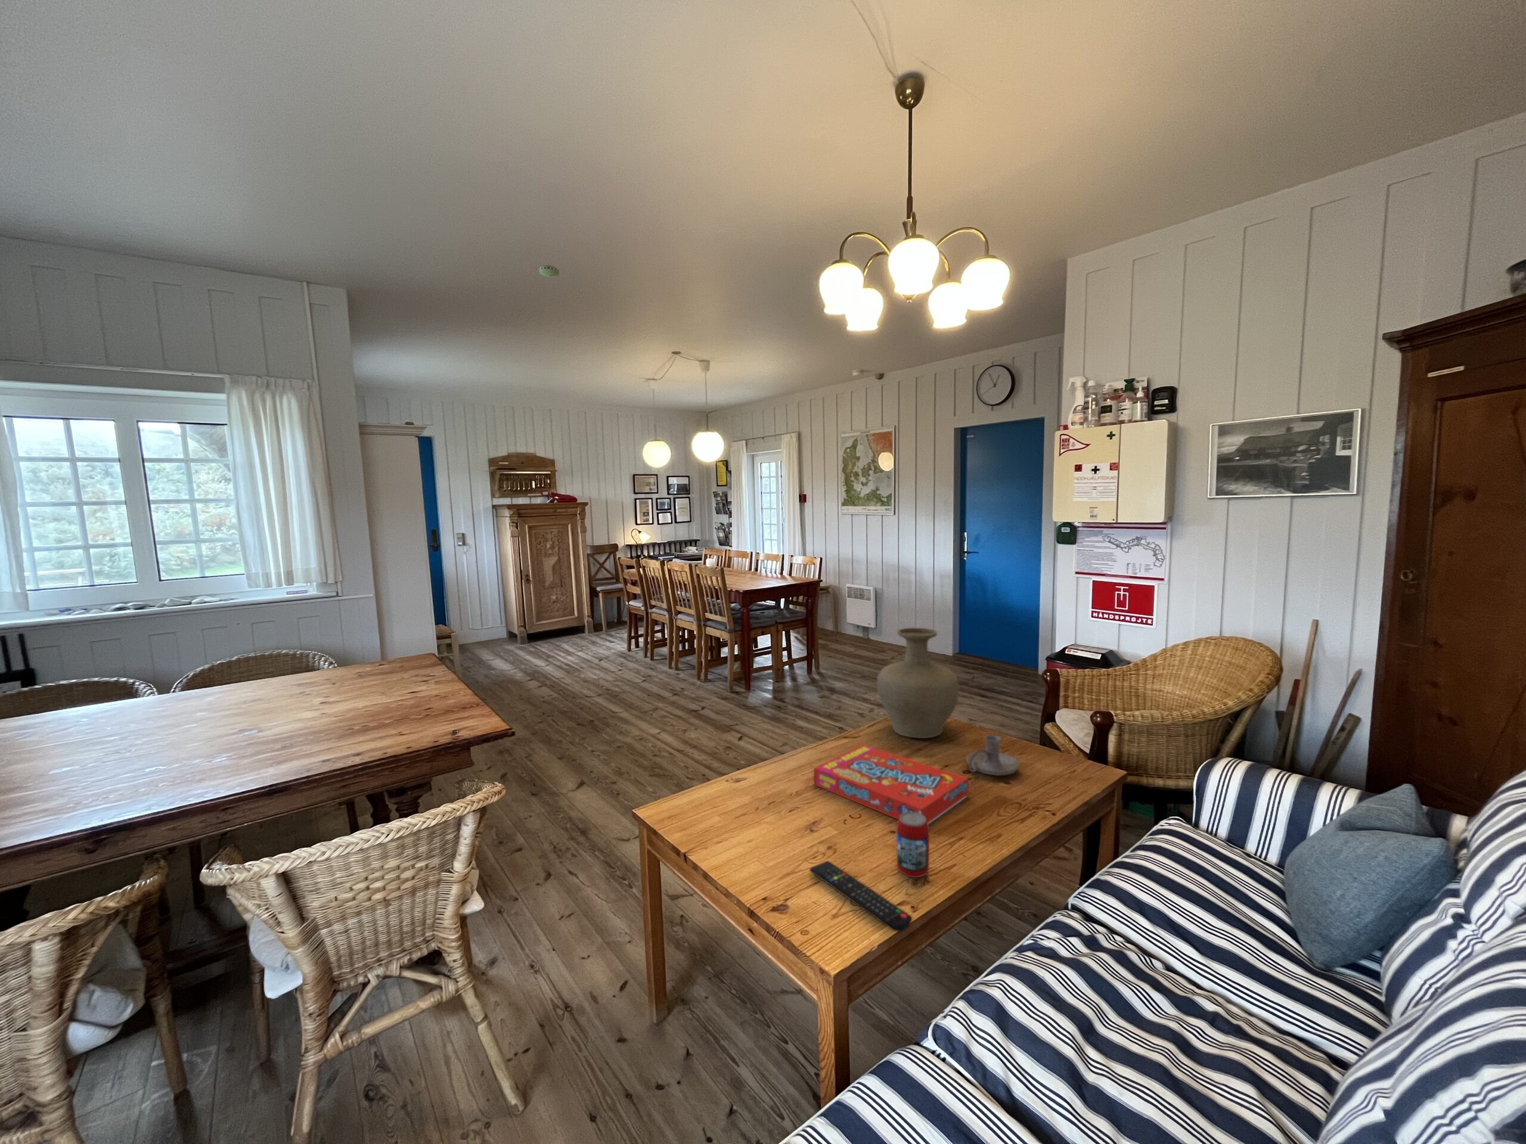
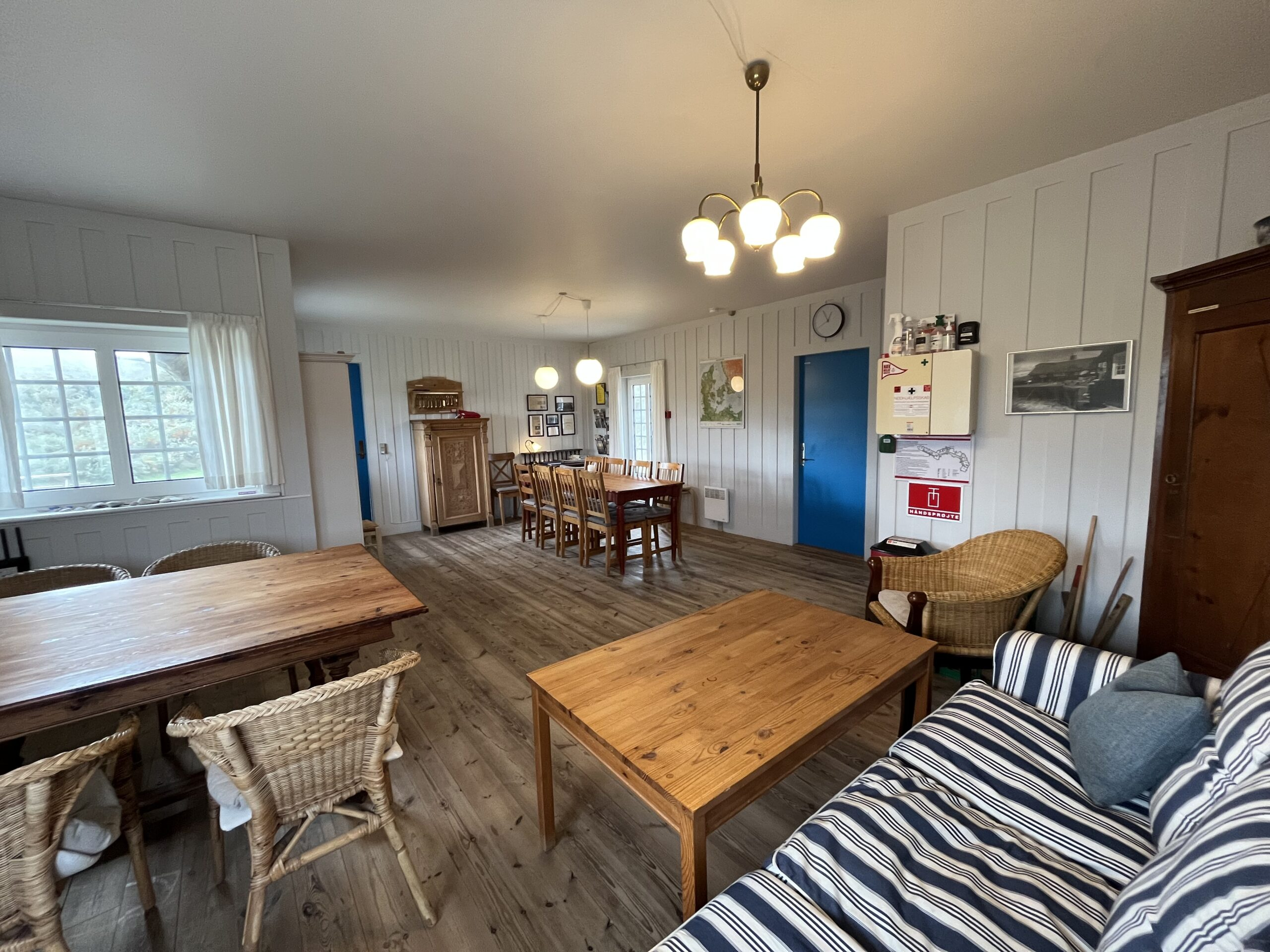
- beverage can (913, 845)
- snack box (889, 782)
- candle holder (989, 755)
- vase (917, 681)
- remote control (858, 894)
- smoke detector (549, 270)
